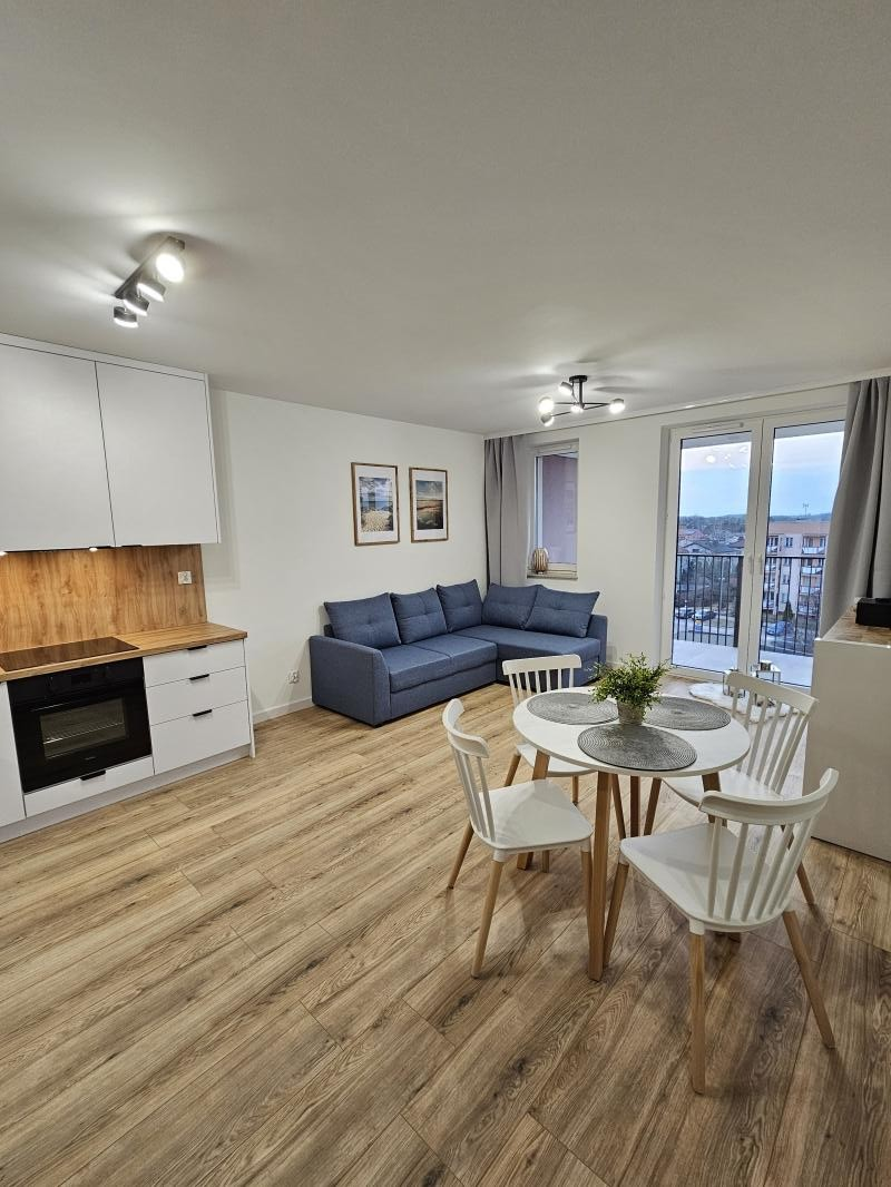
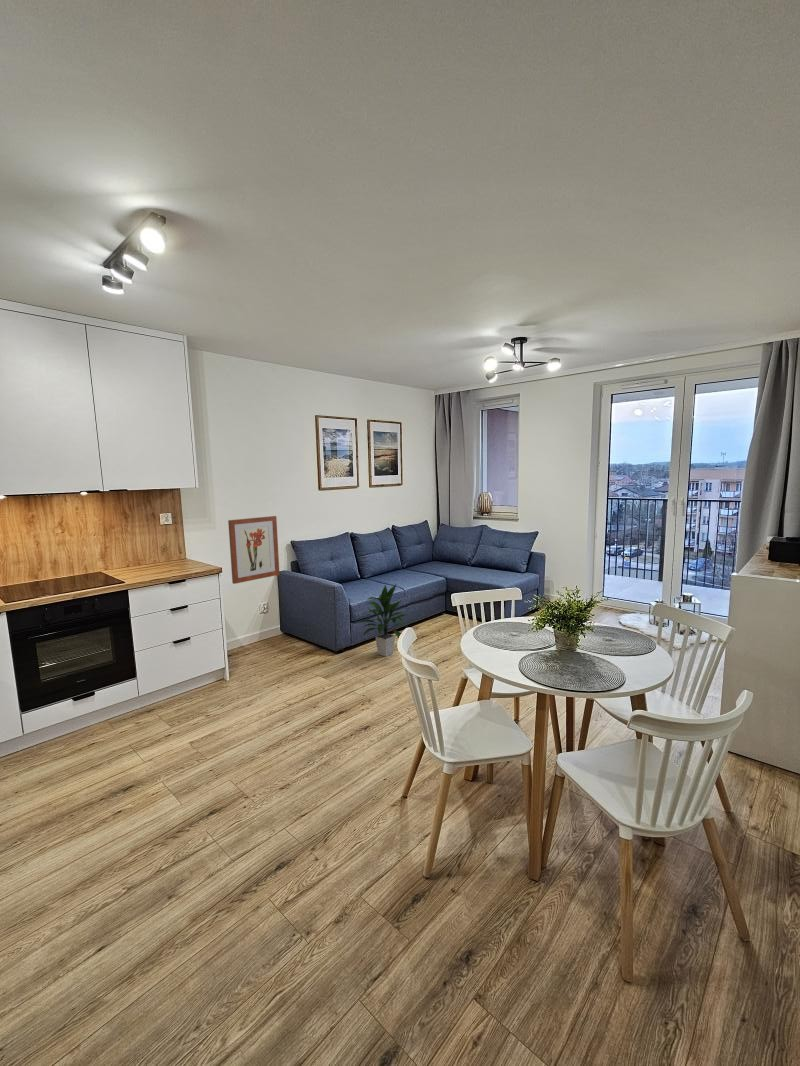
+ wall art (255, 548)
+ indoor plant (385, 621)
